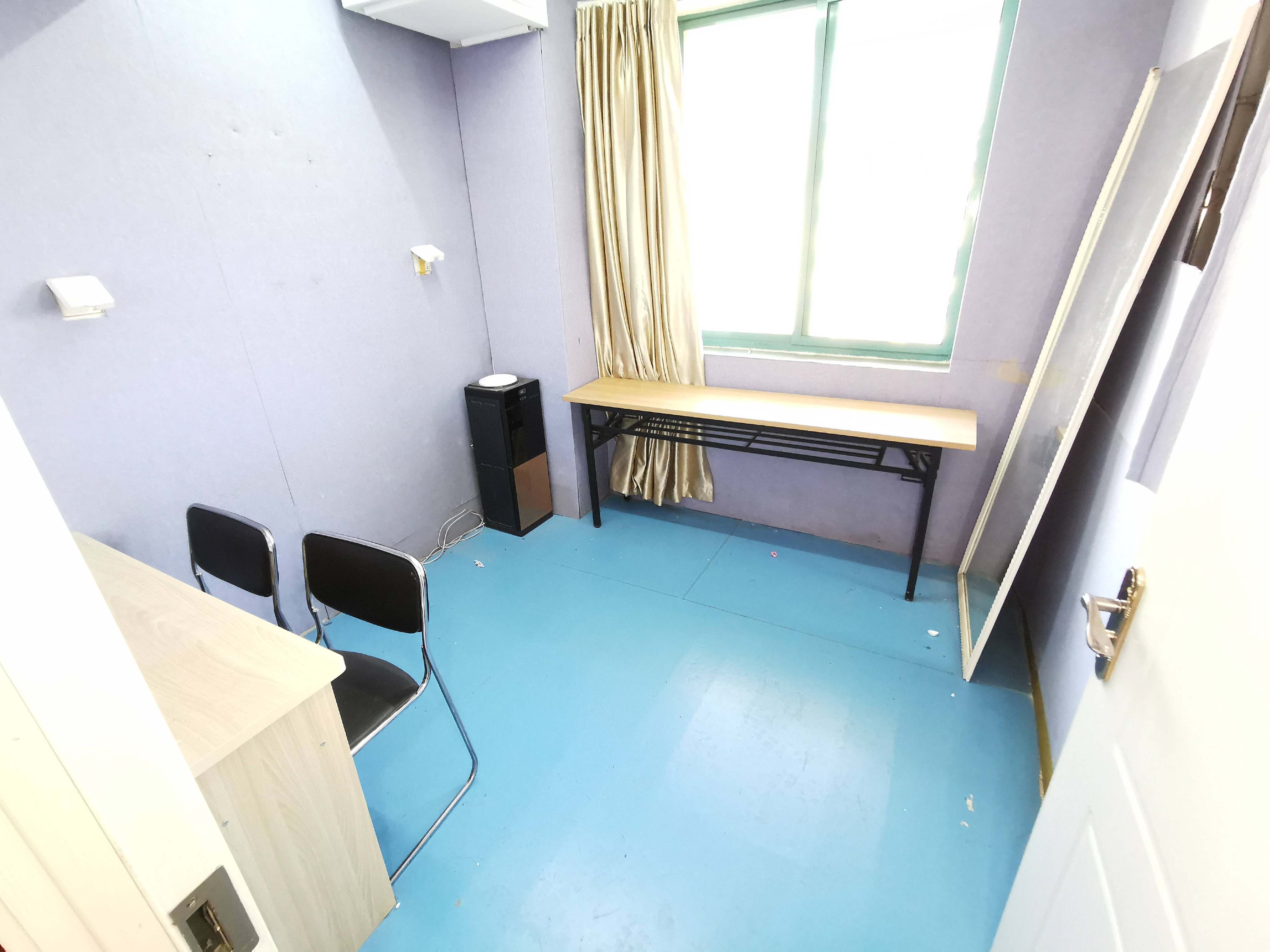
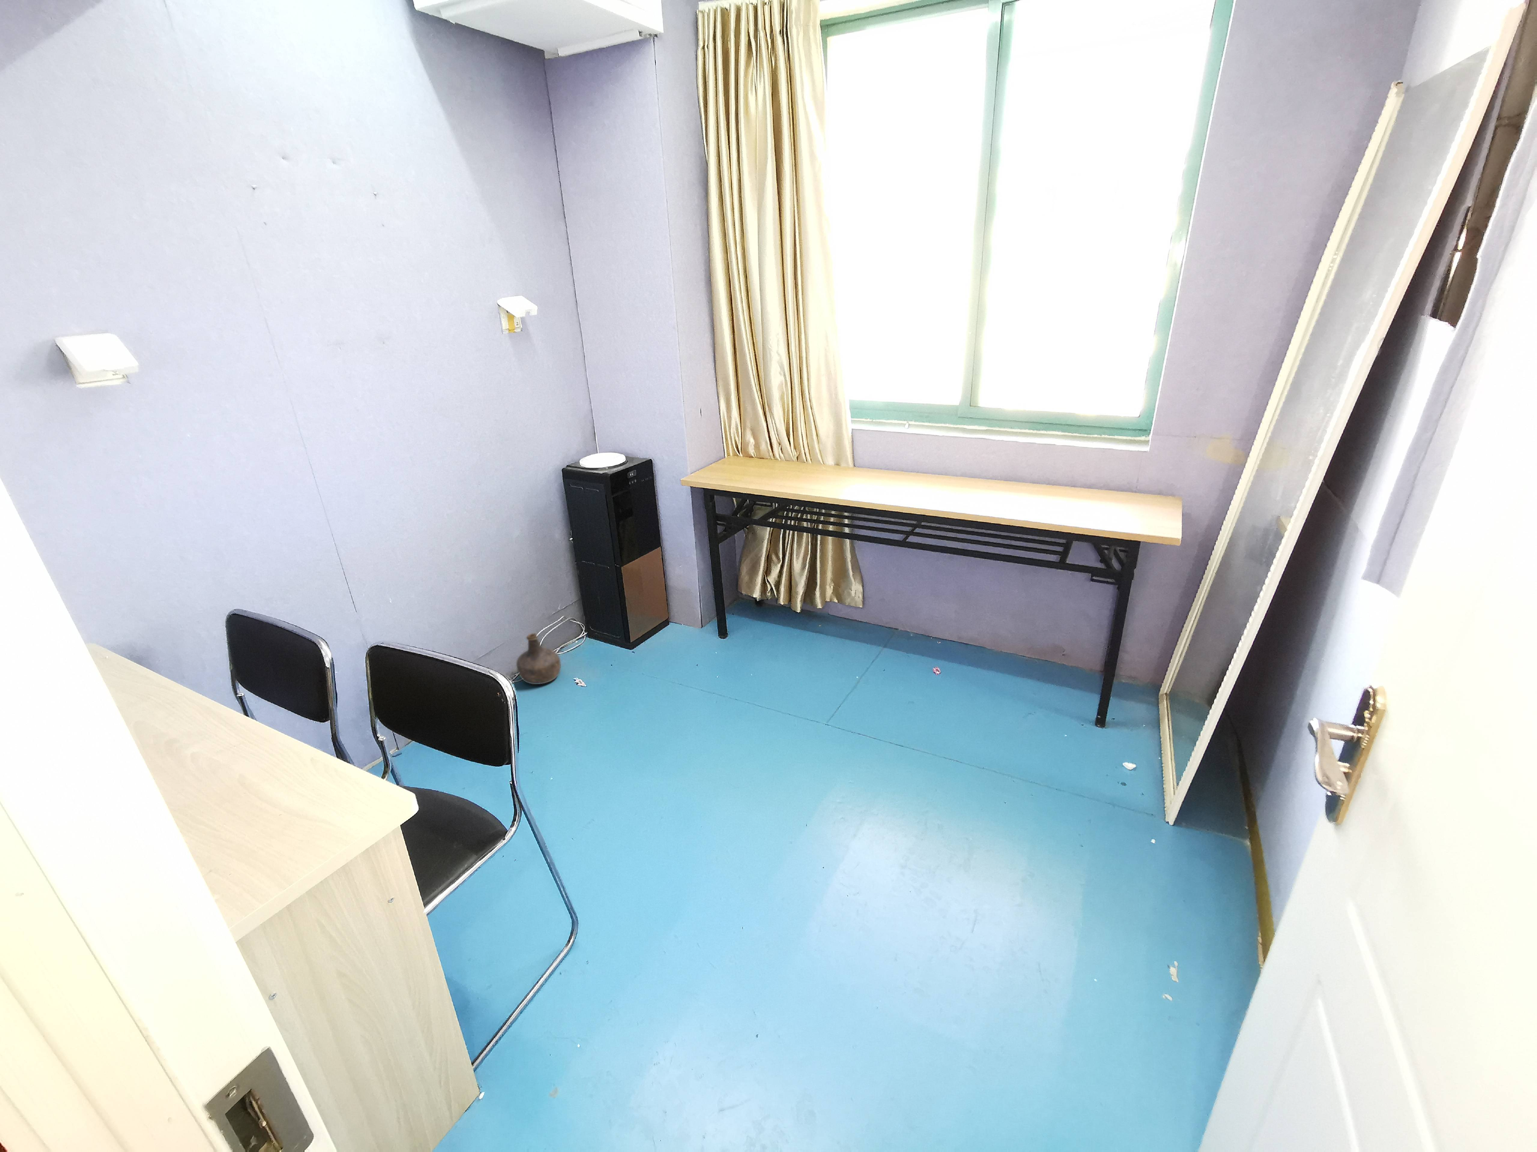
+ bottle (537, 656)
